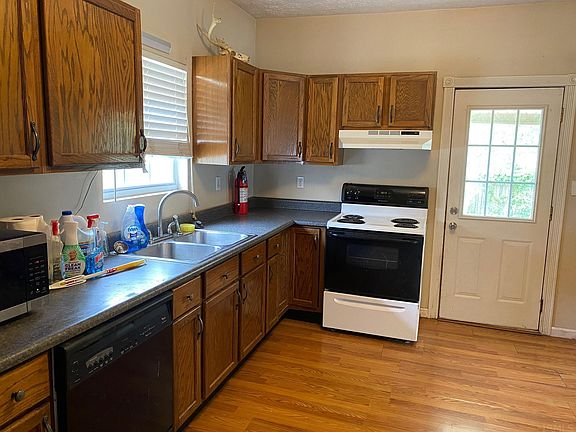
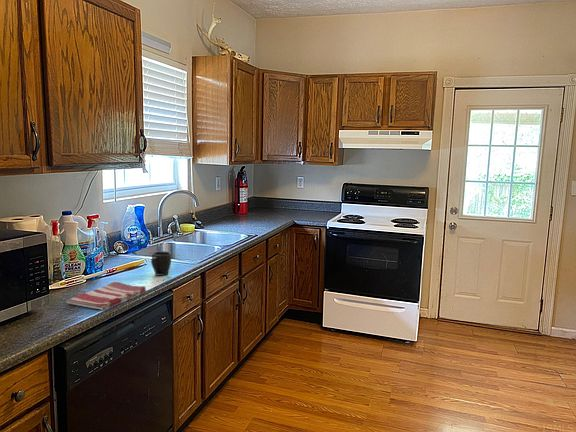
+ mug (159, 264)
+ dish towel (108, 294)
